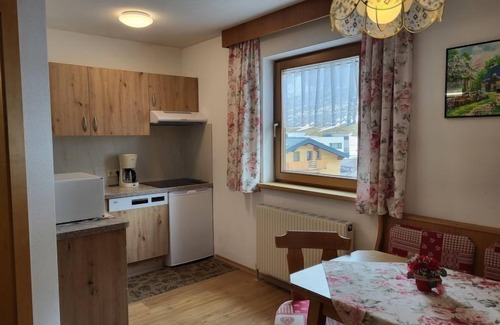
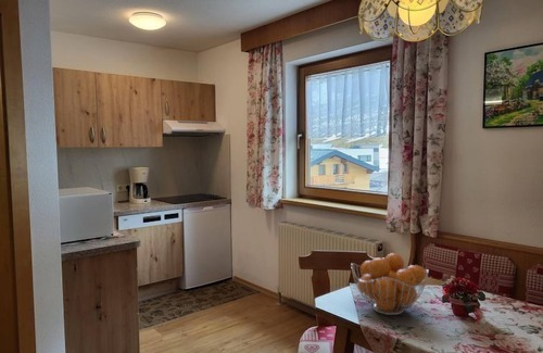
+ fruit basket (388, 282)
